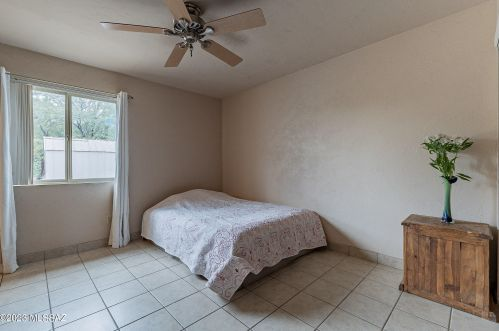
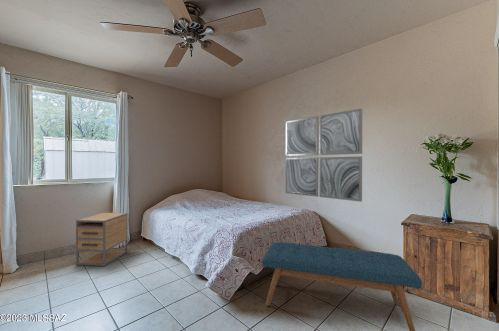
+ nightstand (103, 237)
+ wall art (320, 157)
+ bench (332, 278)
